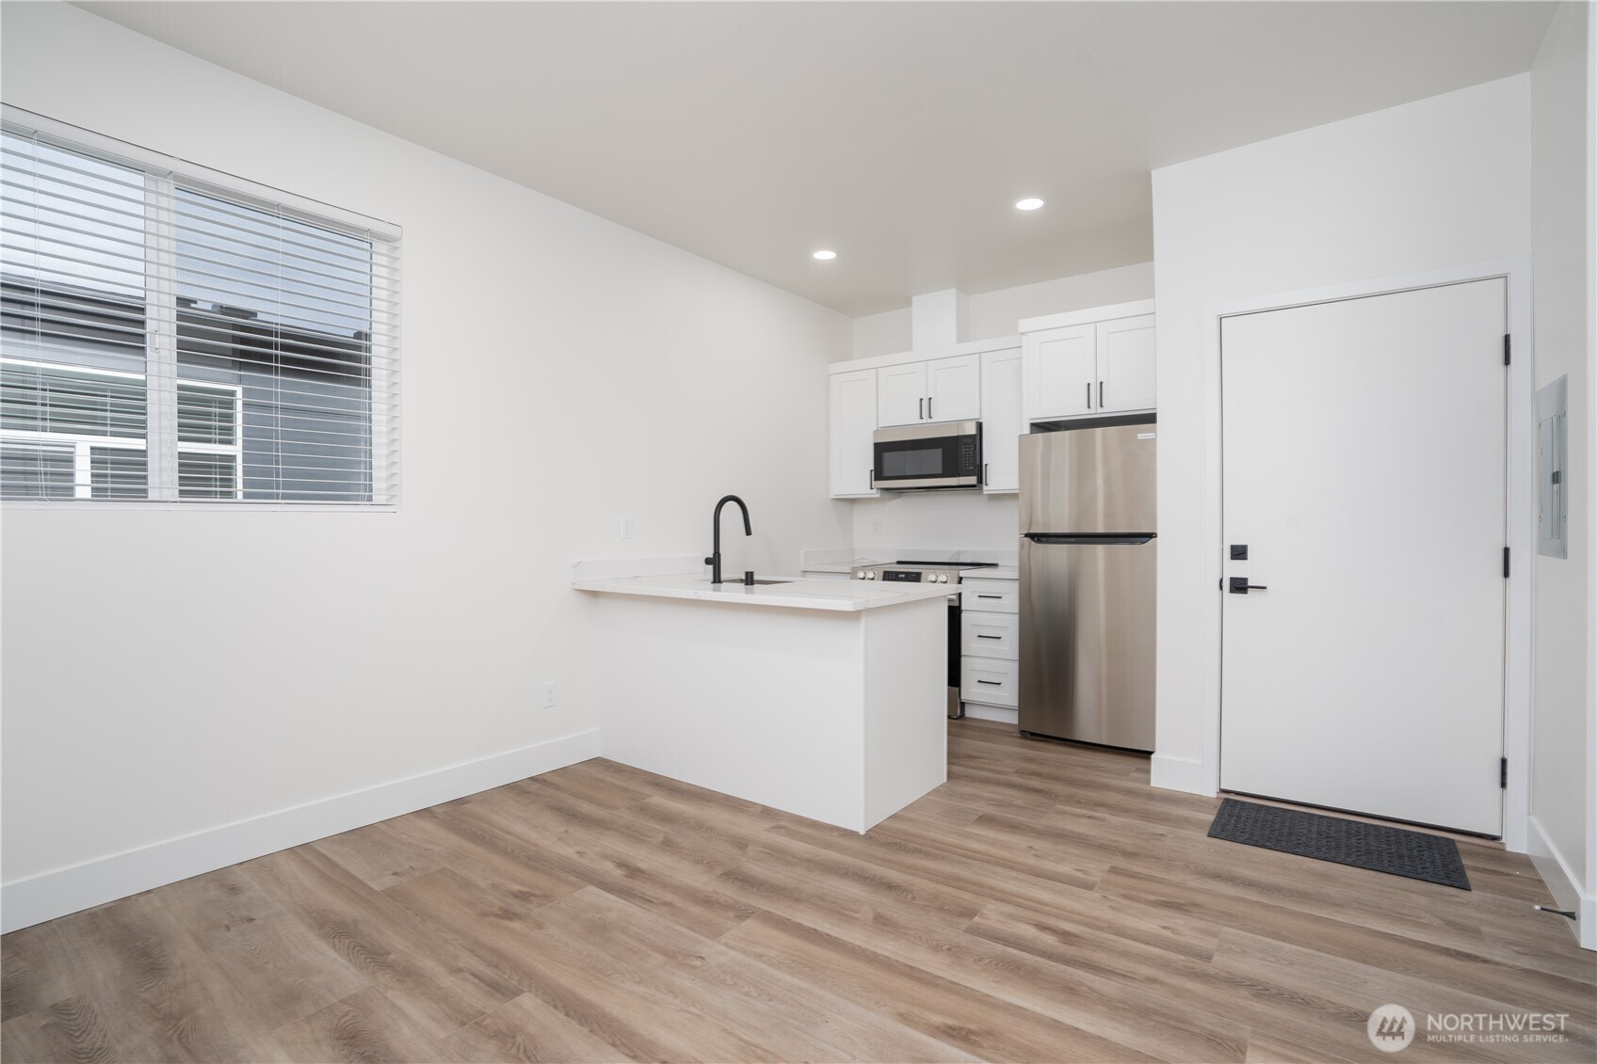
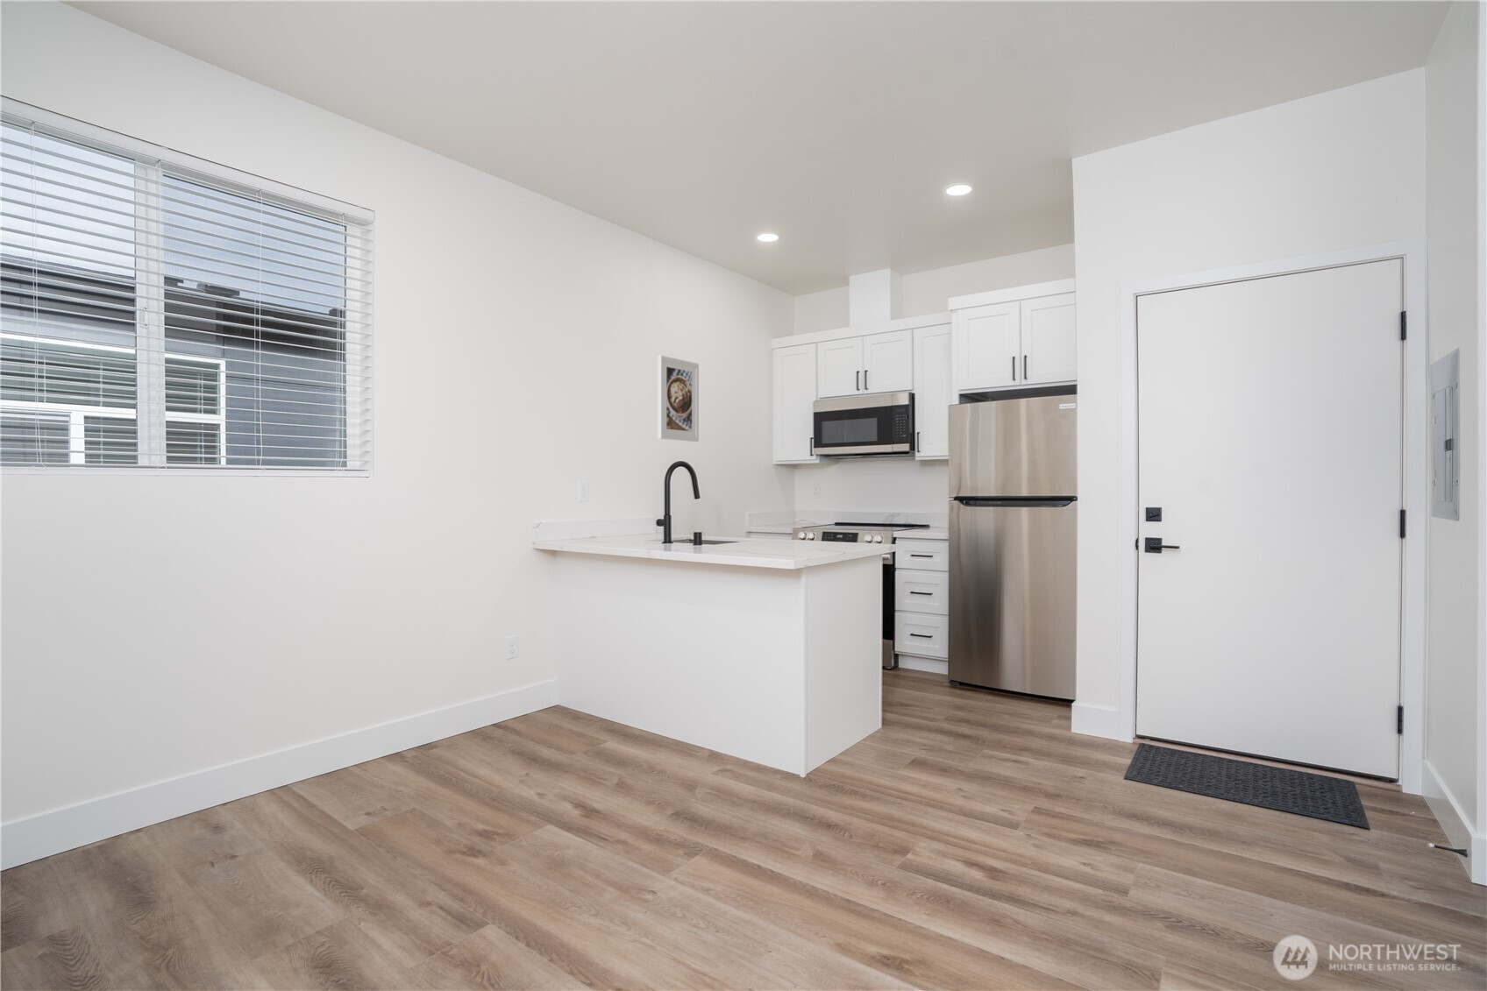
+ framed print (678, 399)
